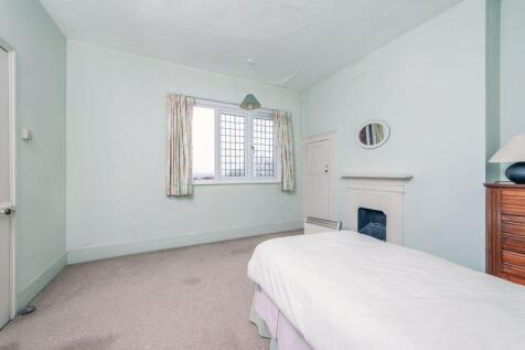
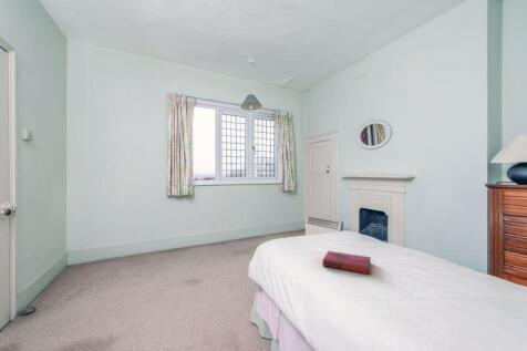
+ hardback book (347, 261)
